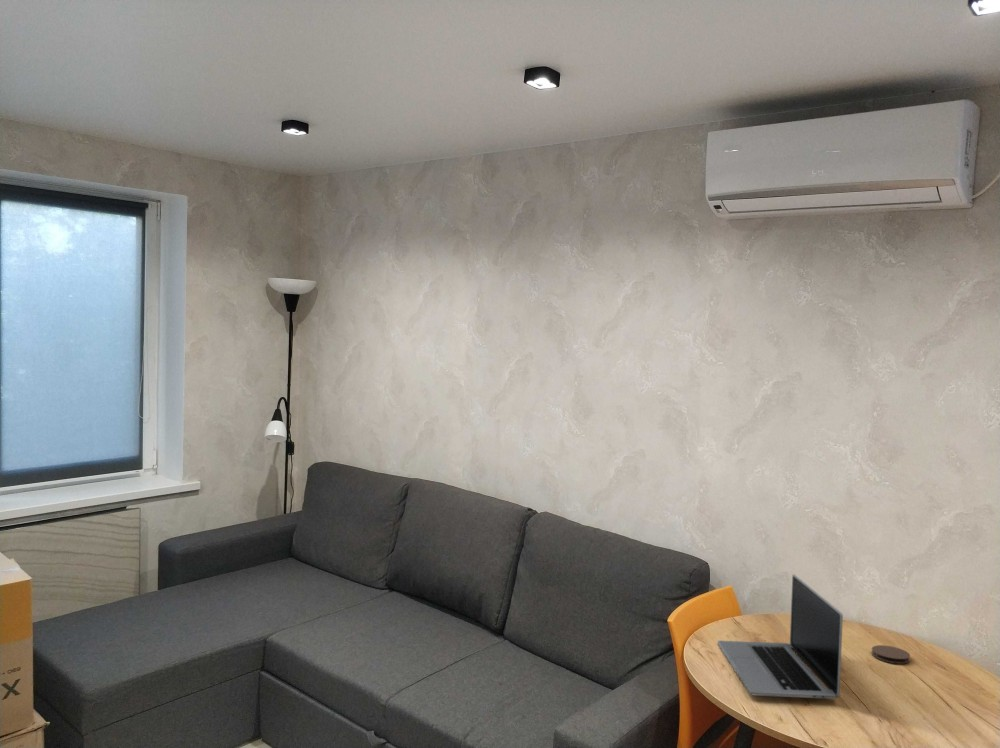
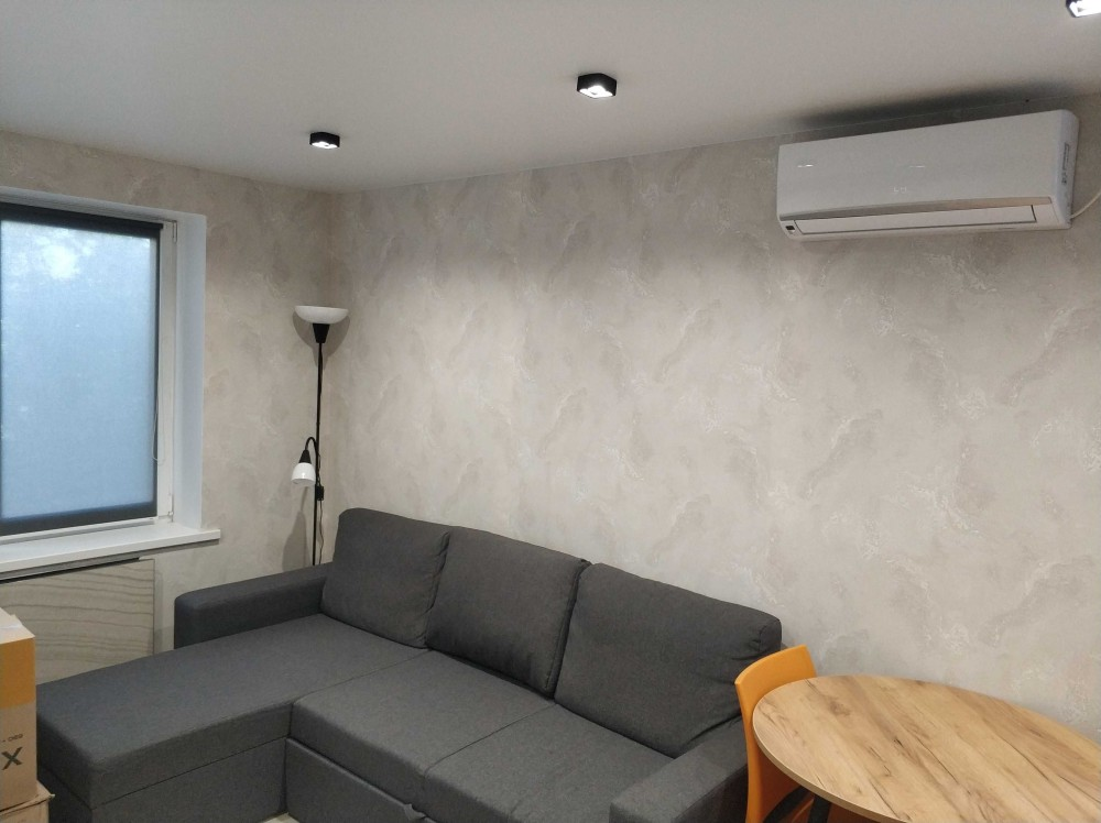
- coaster (890, 654)
- laptop (774, 643)
